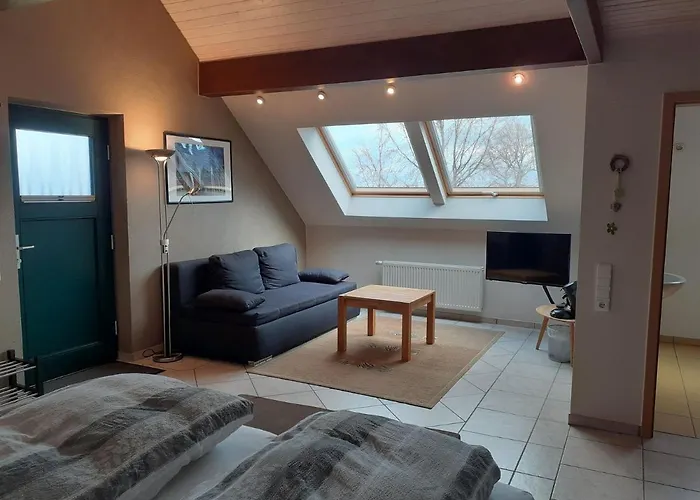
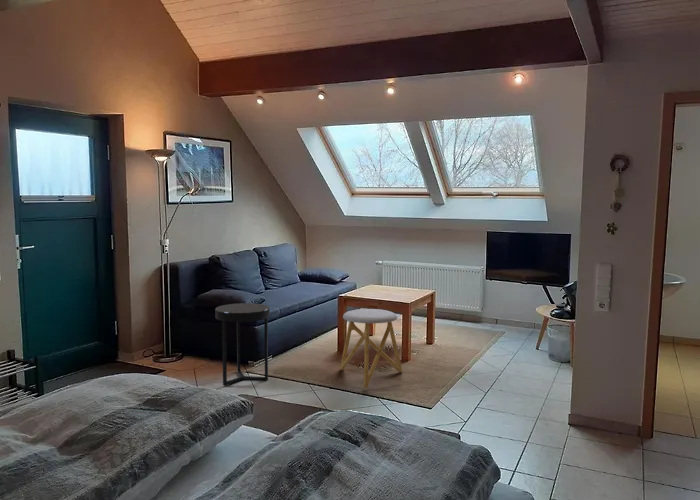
+ stool (365, 344)
+ side table (239, 343)
